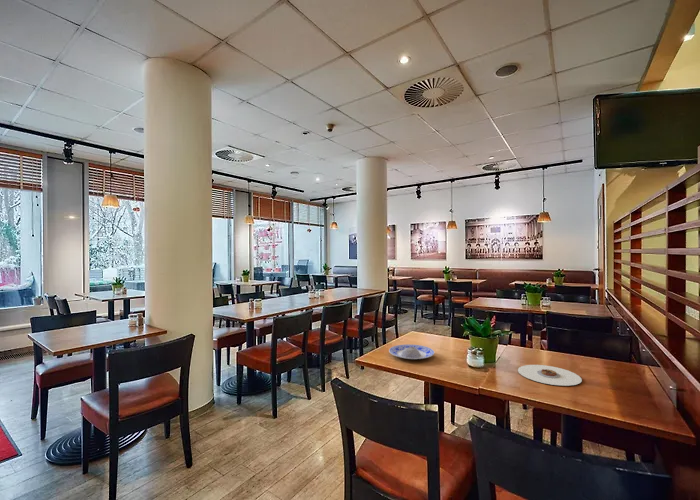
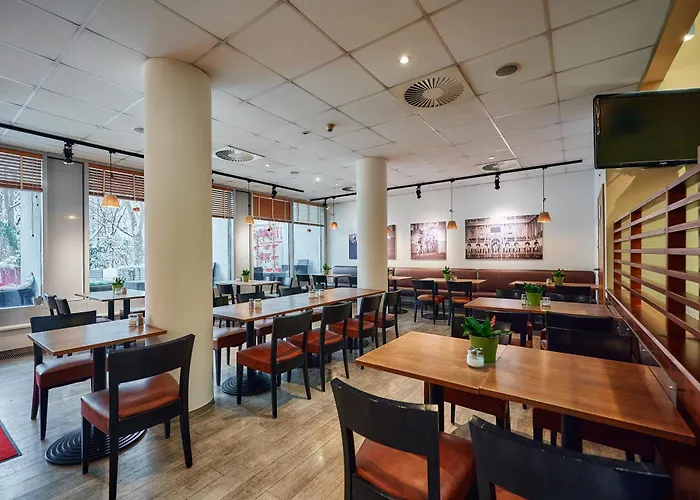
- plate (411, 350)
- plate (548, 372)
